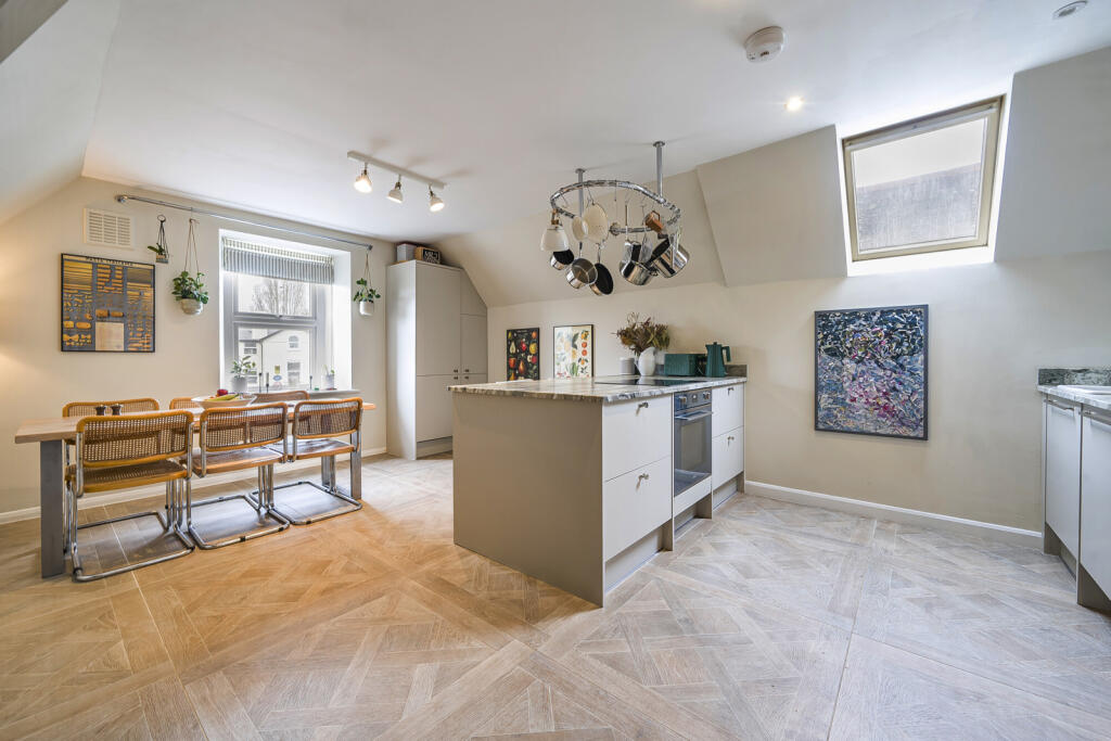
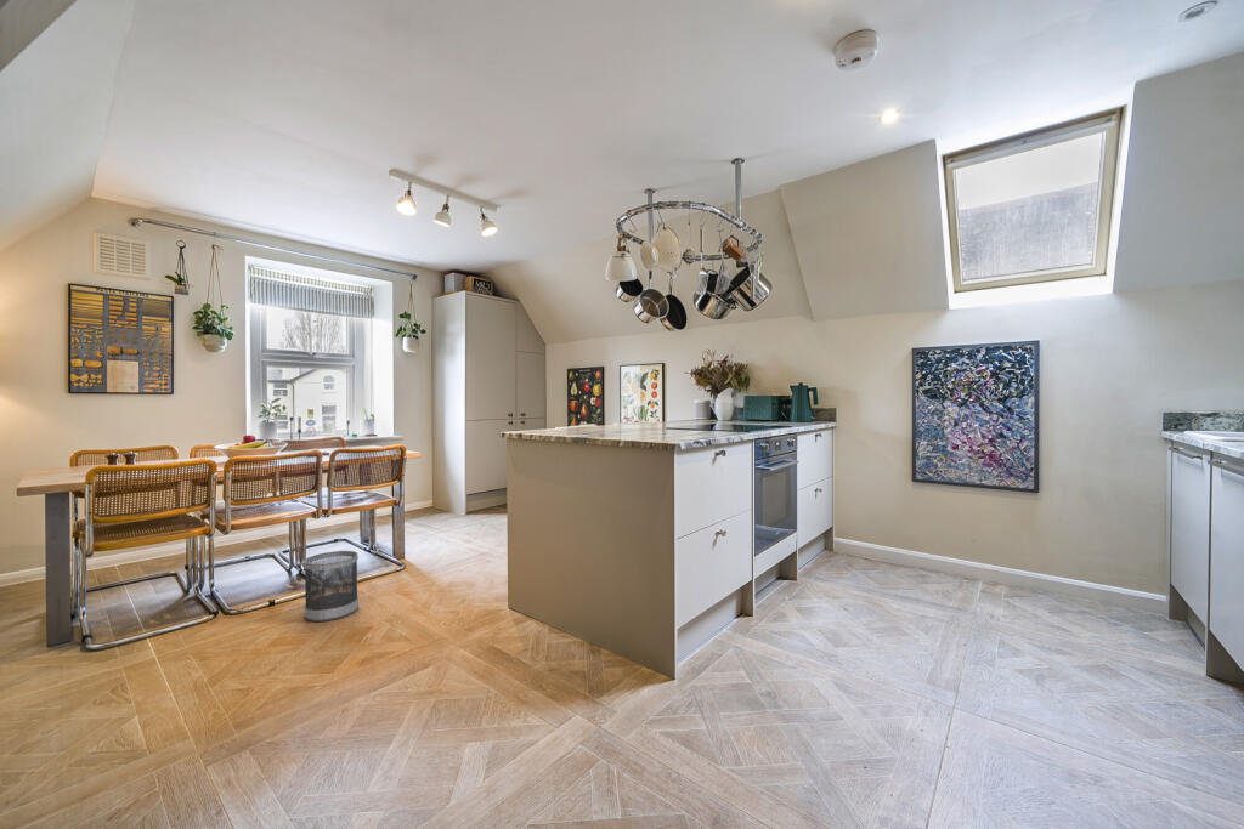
+ wastebasket (332, 584)
